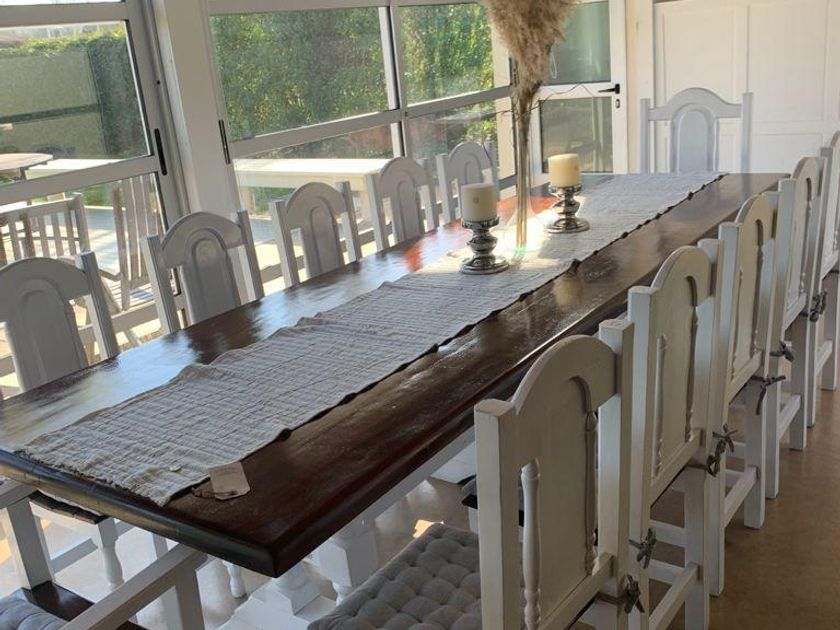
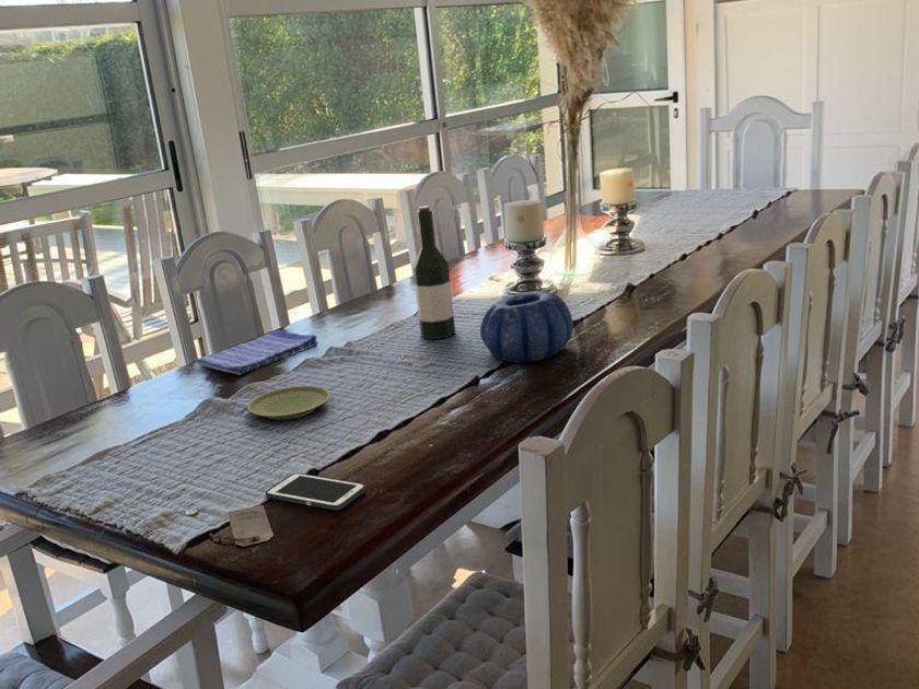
+ dish towel (258, 349)
+ decorative bowl (526, 325)
+ wine bottle (431, 271)
+ plate (289, 405)
+ cell phone (315, 491)
